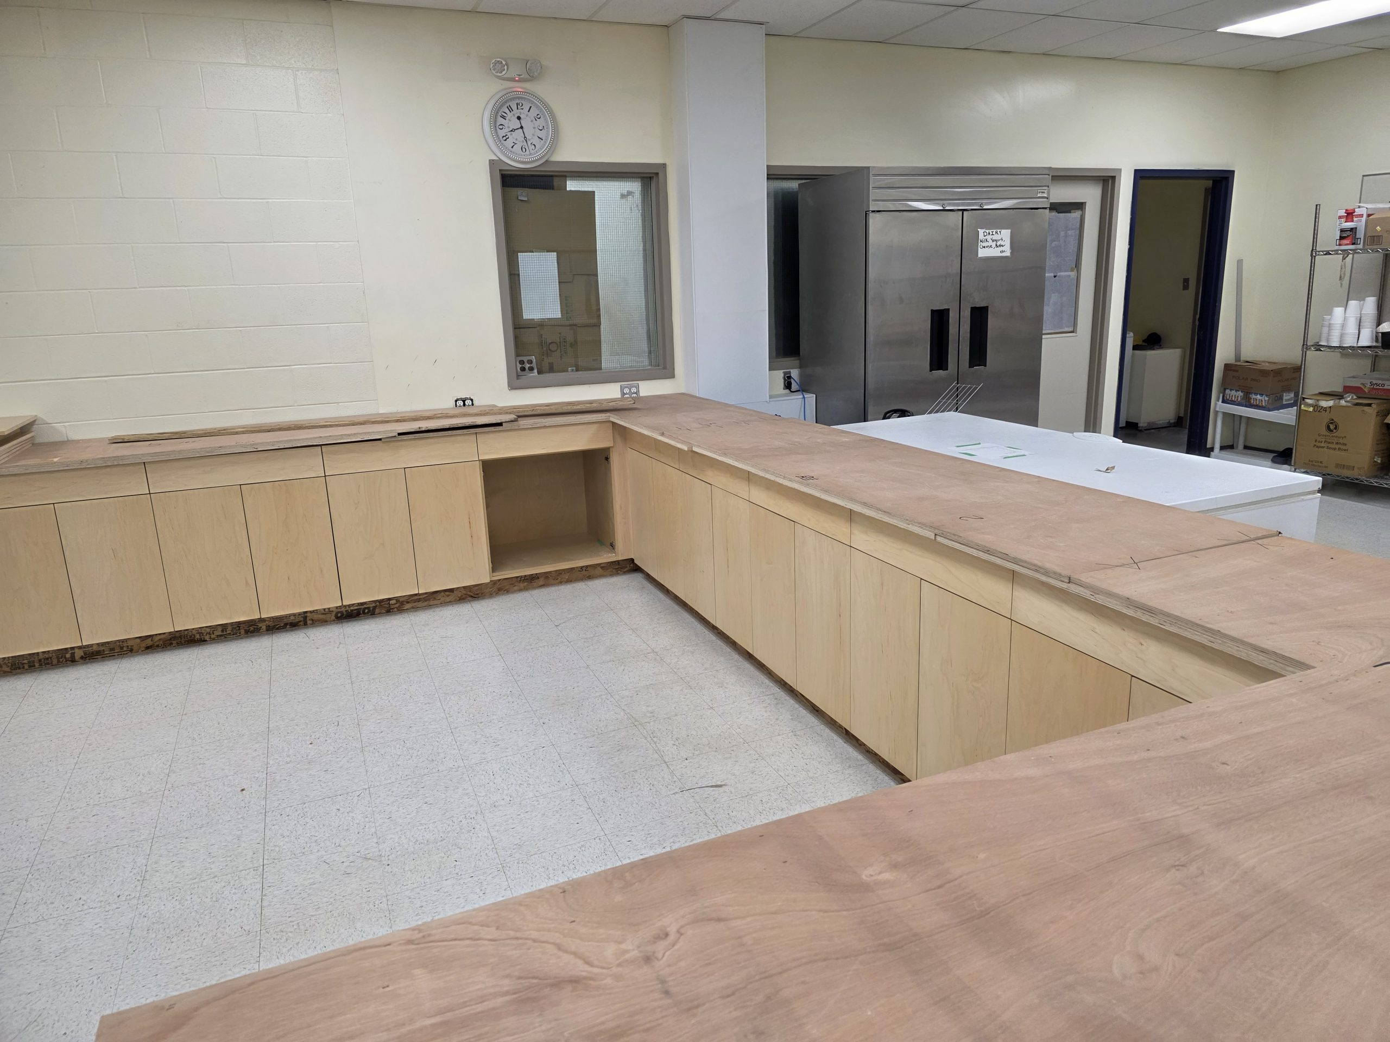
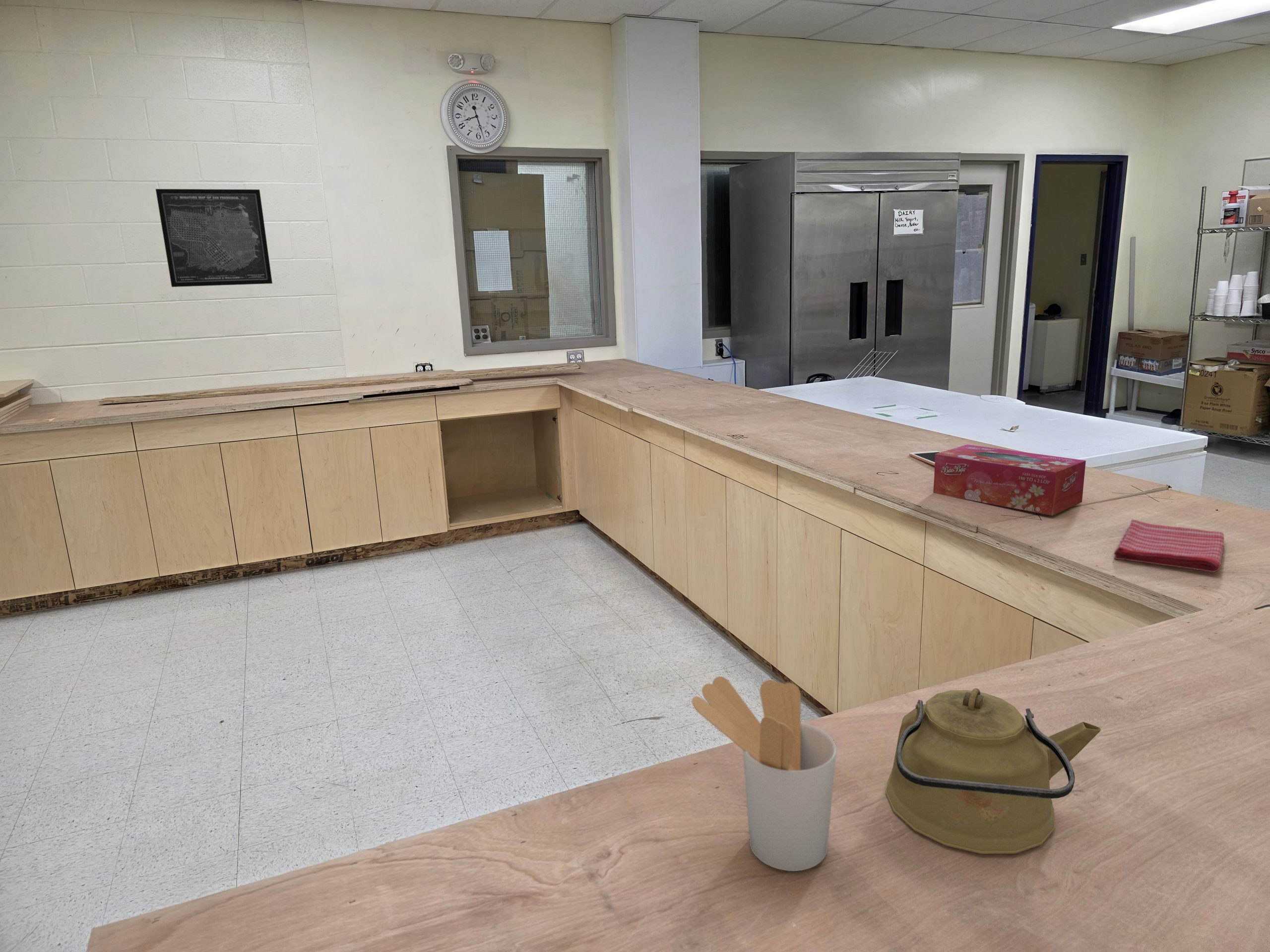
+ cell phone (935, 459)
+ kettle (990, 750)
+ utensil holder (764, 767)
+ dish towel (1170, 543)
+ wall art (216, 238)
+ tissue box (1007, 477)
